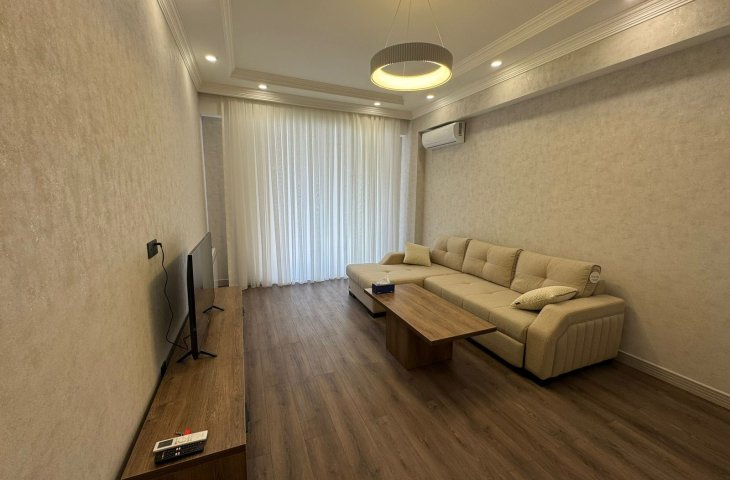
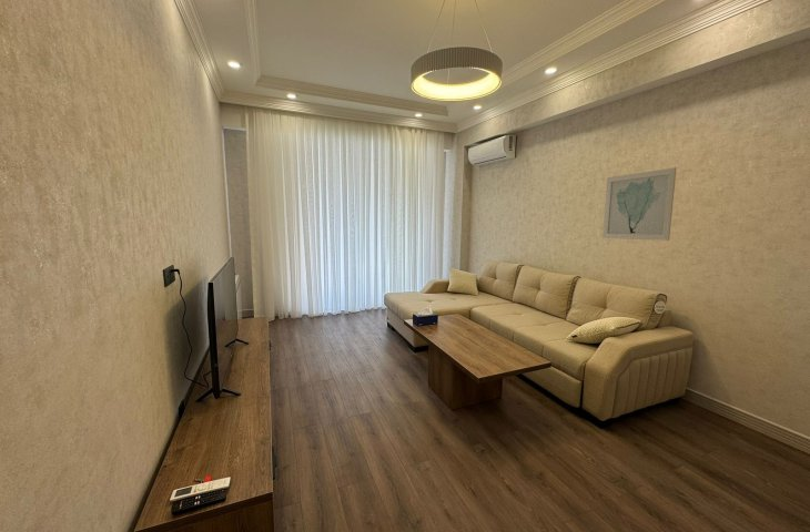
+ wall art (636, 206)
